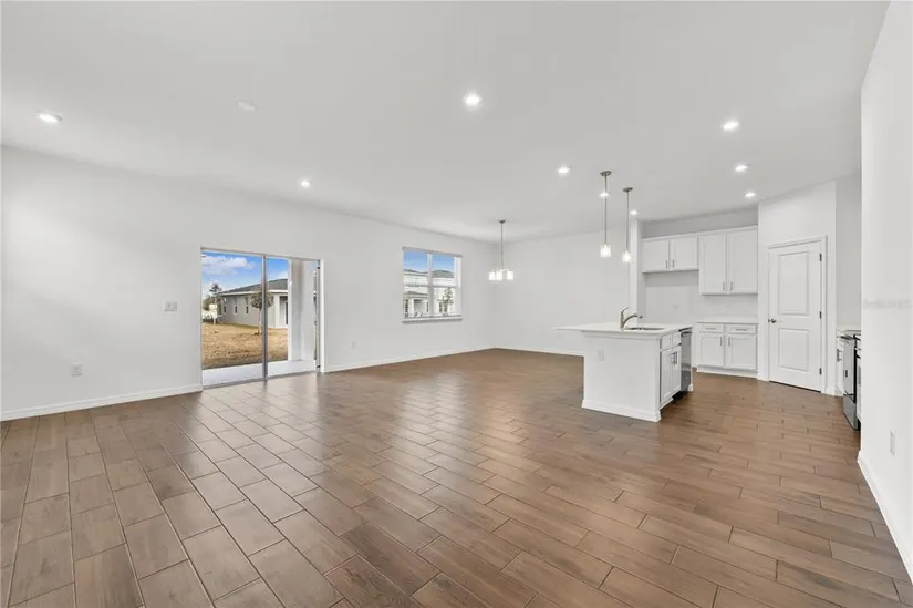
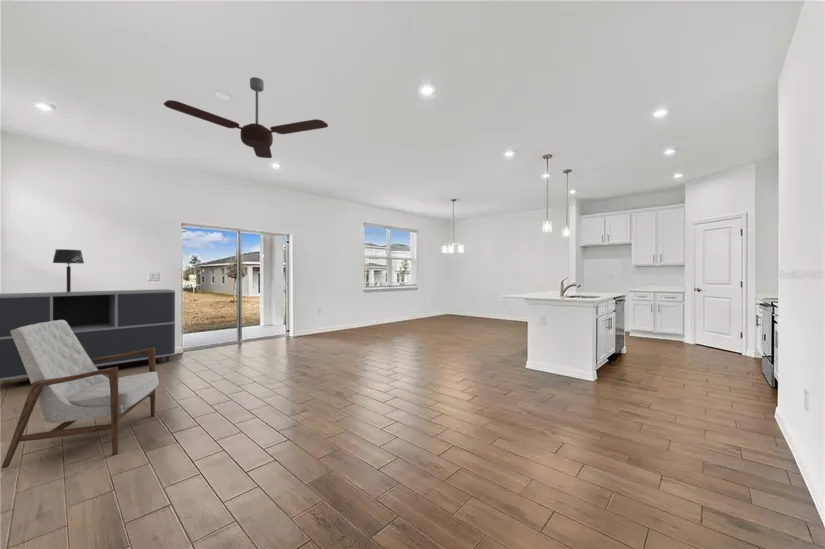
+ table lamp (68, 271)
+ ceiling fan (256, 116)
+ sideboard (82, 332)
+ armchair (91, 380)
